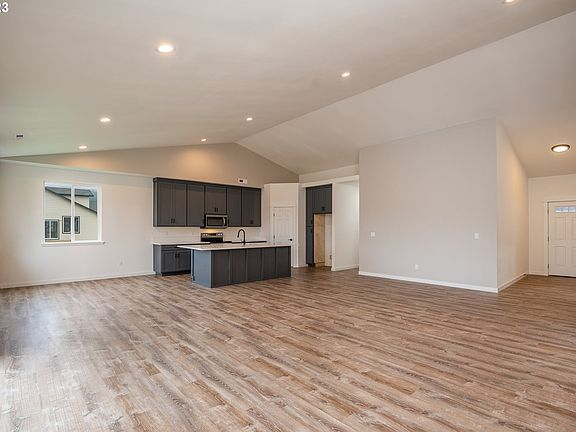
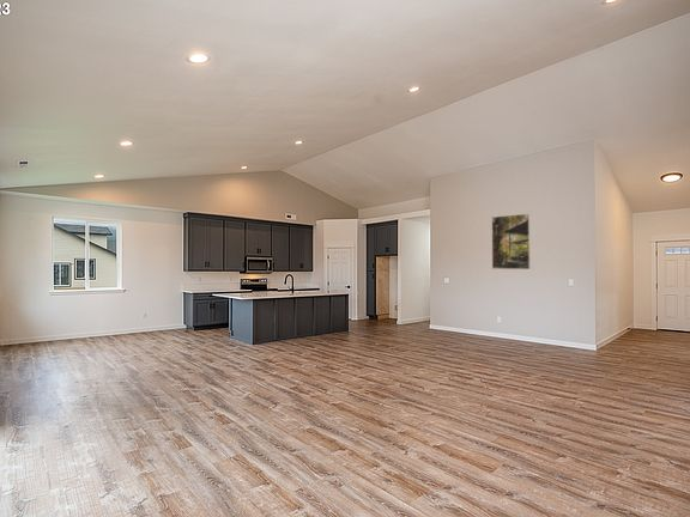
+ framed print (510, 242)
